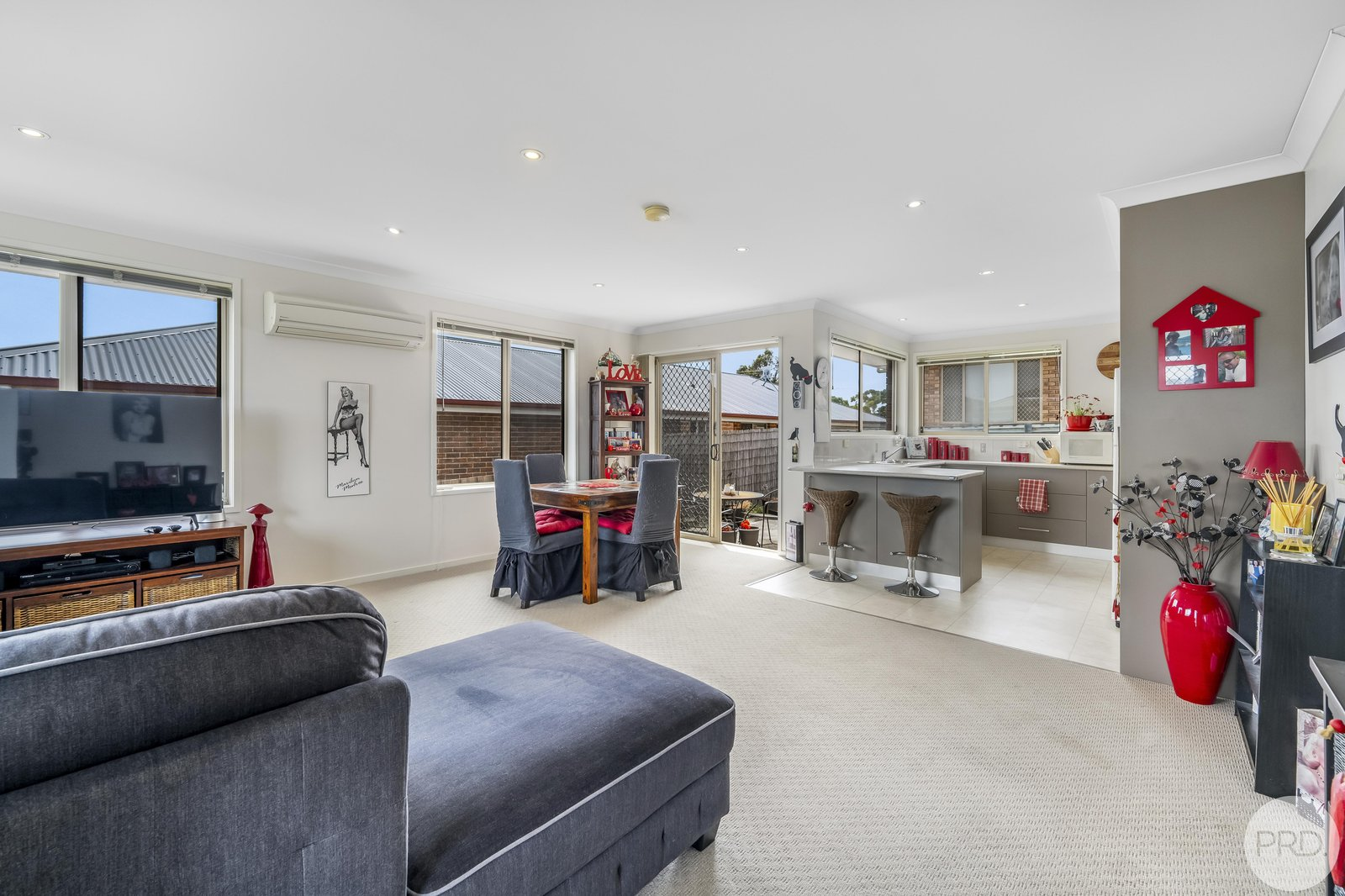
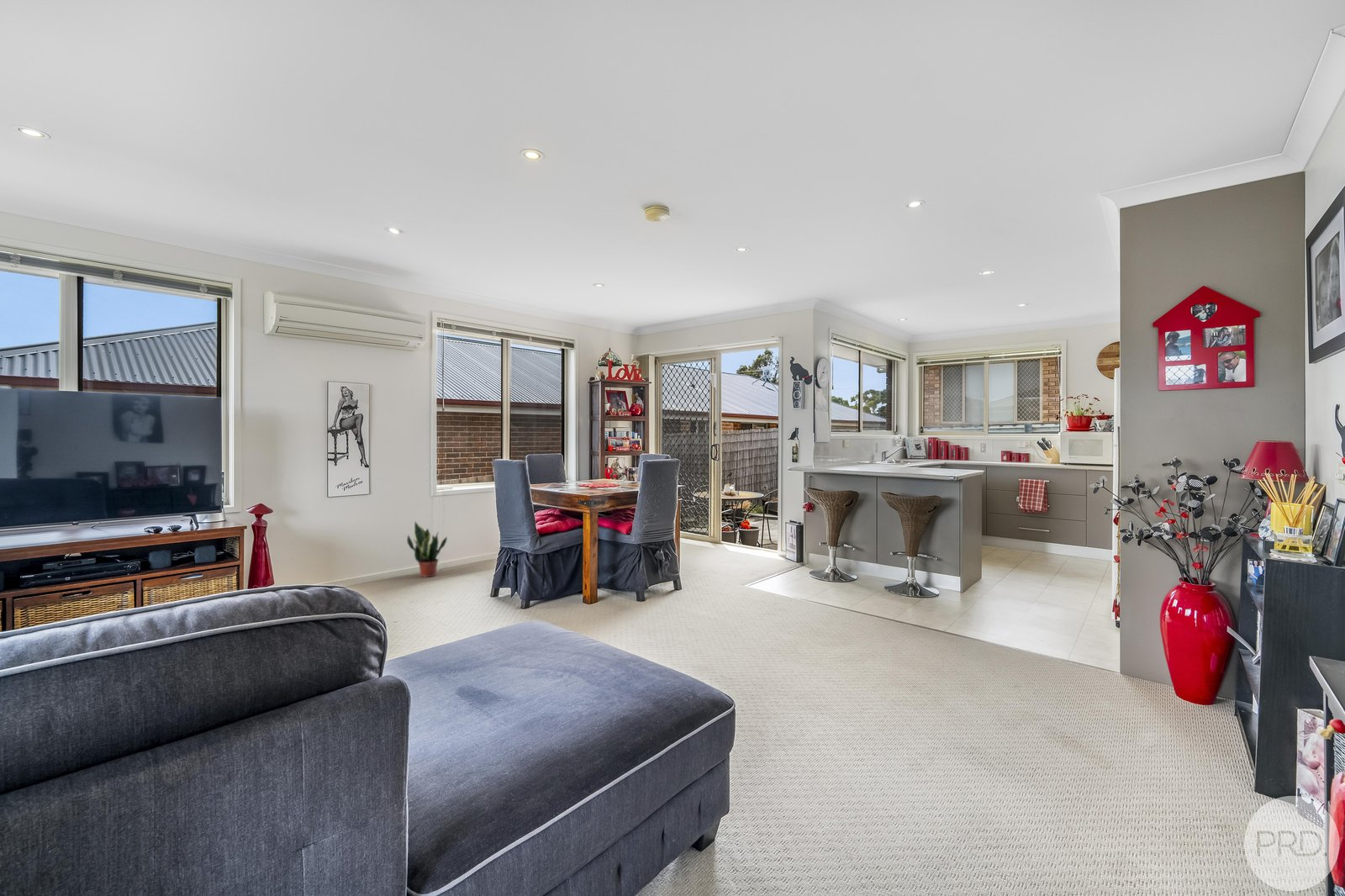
+ potted plant (430, 547)
